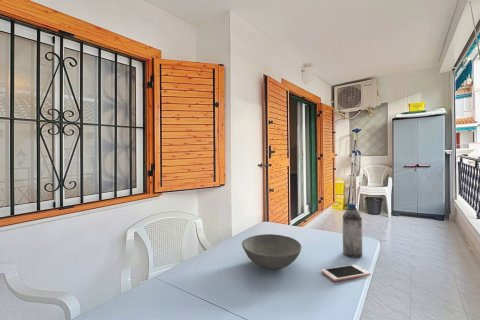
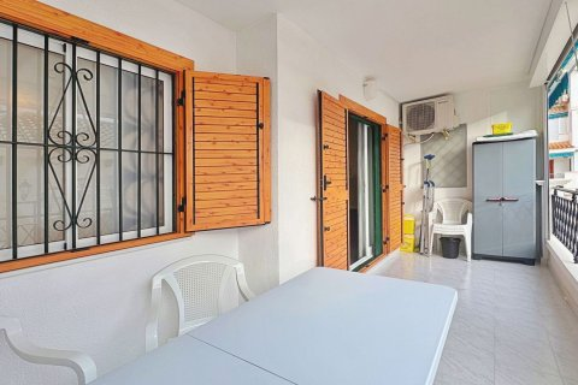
- bowl (271, 253)
- water bottle (352, 229)
- cell phone (345, 272)
